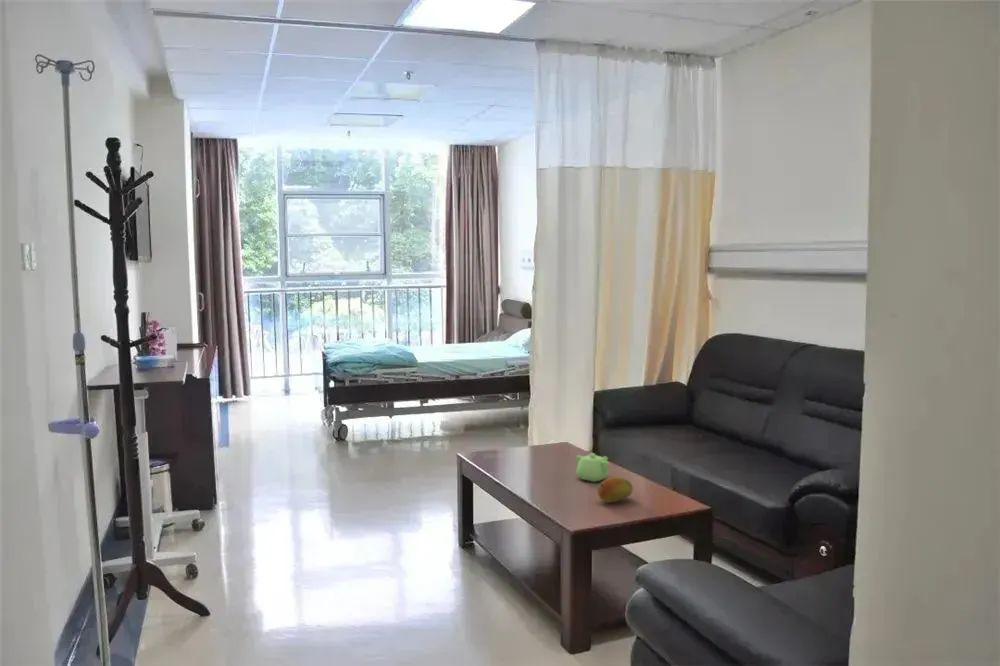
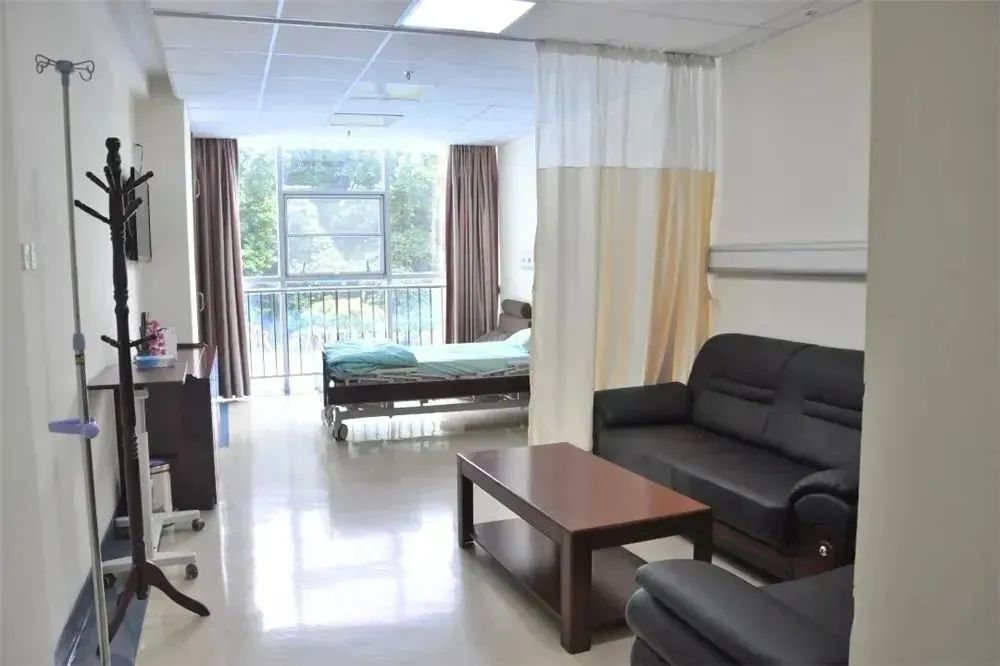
- fruit (616, 489)
- teapot (595, 465)
